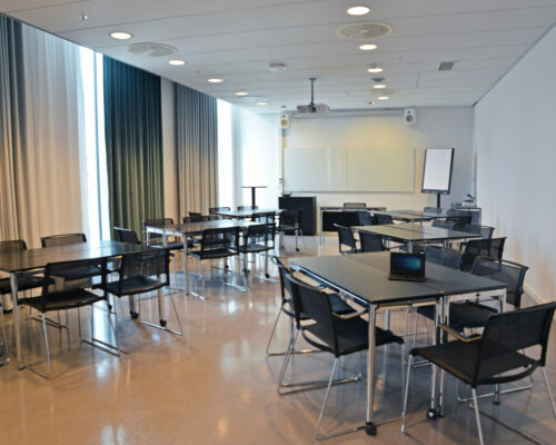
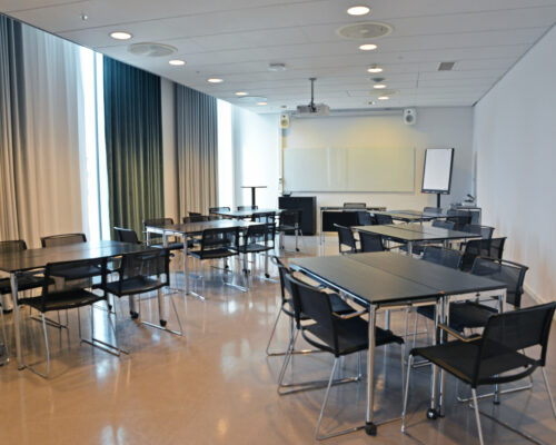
- laptop (406, 266)
